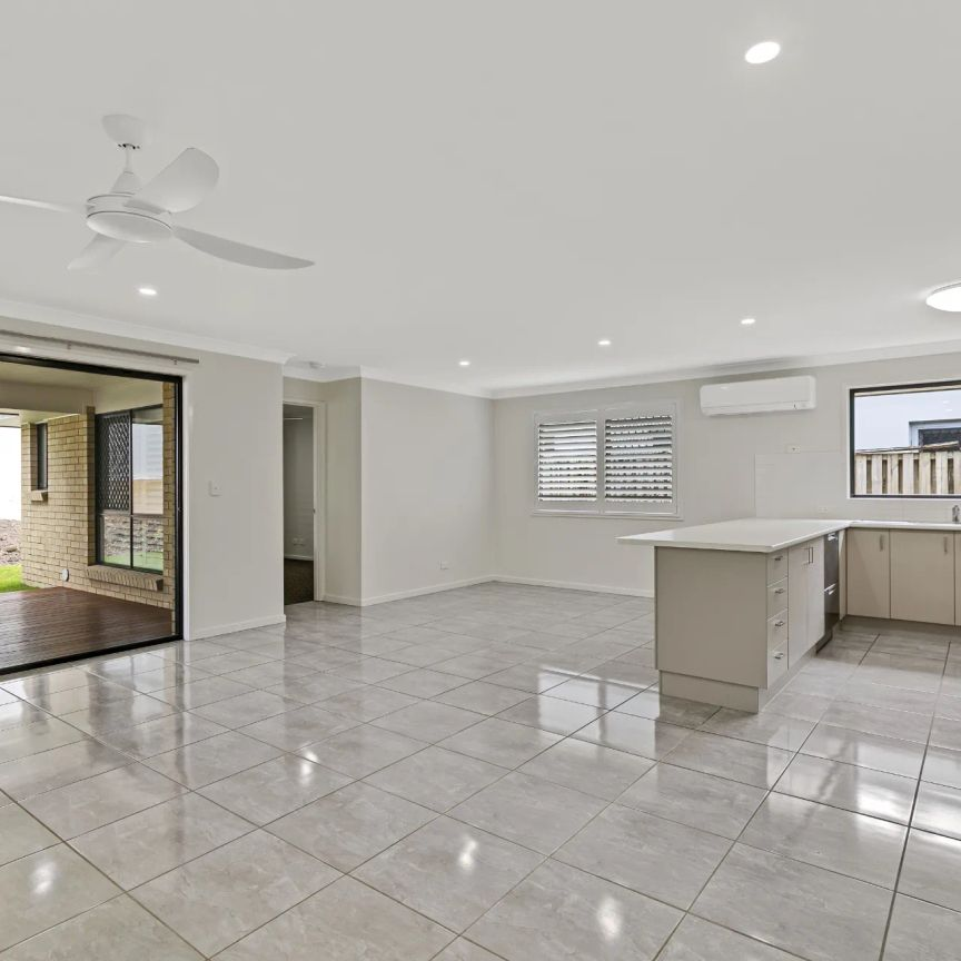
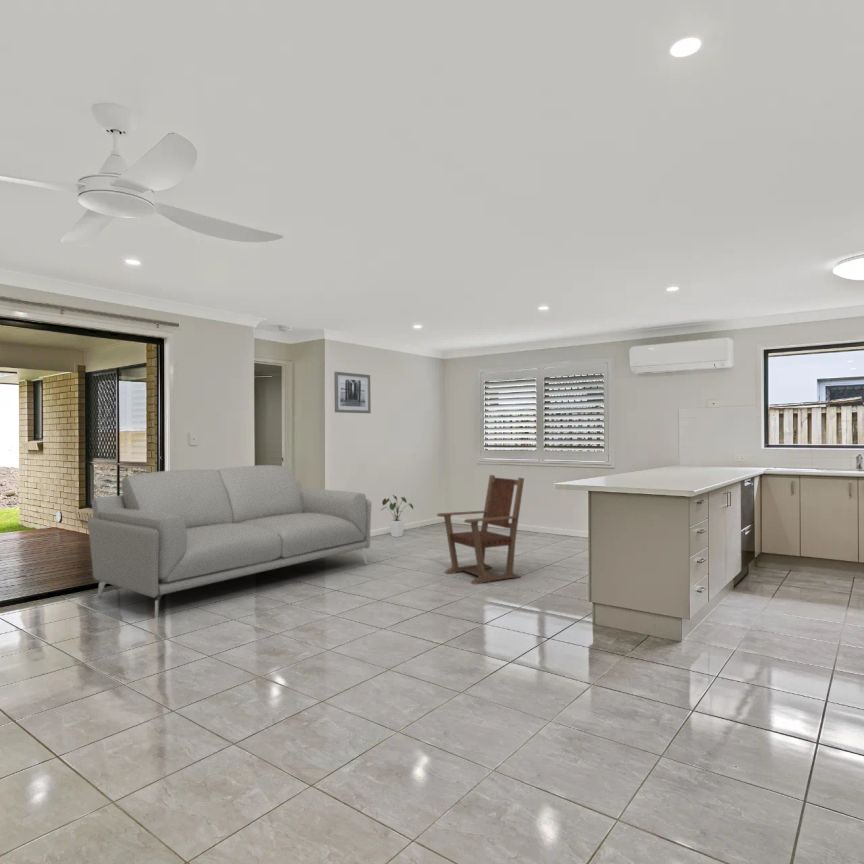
+ house plant (398, 516)
+ wall art (353, 393)
+ sofa (243, 523)
+ armchair (481, 527)
